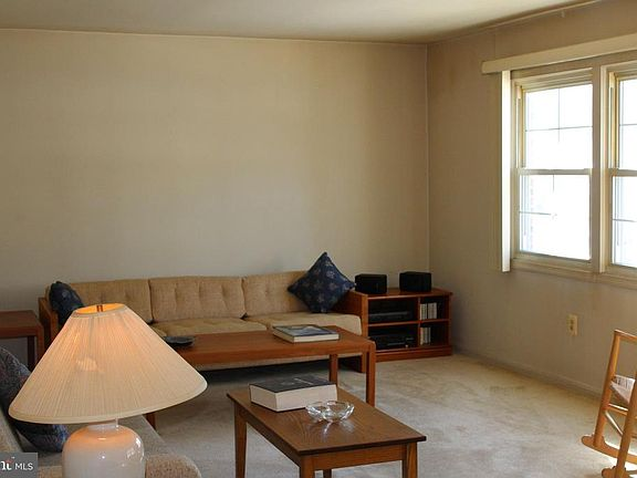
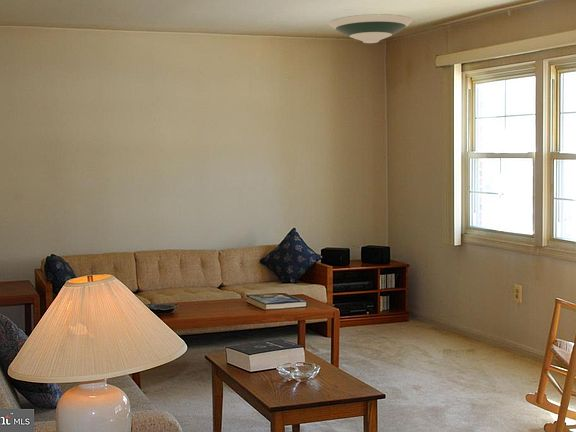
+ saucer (370, 31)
